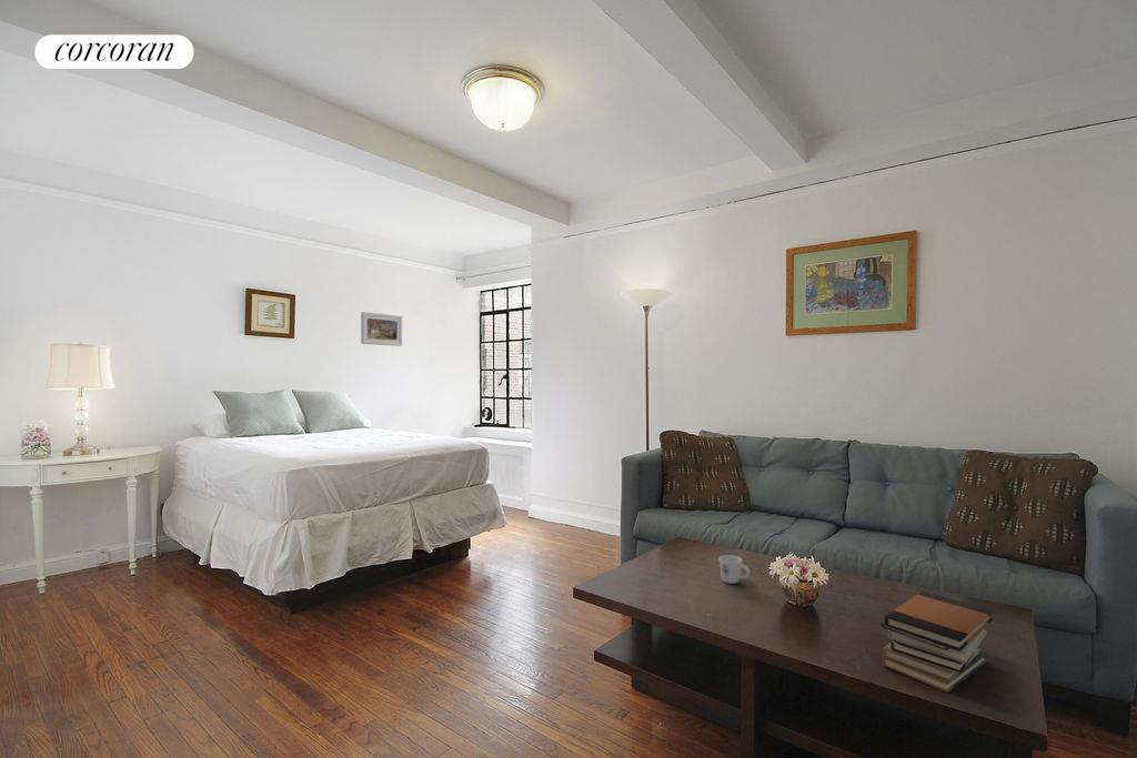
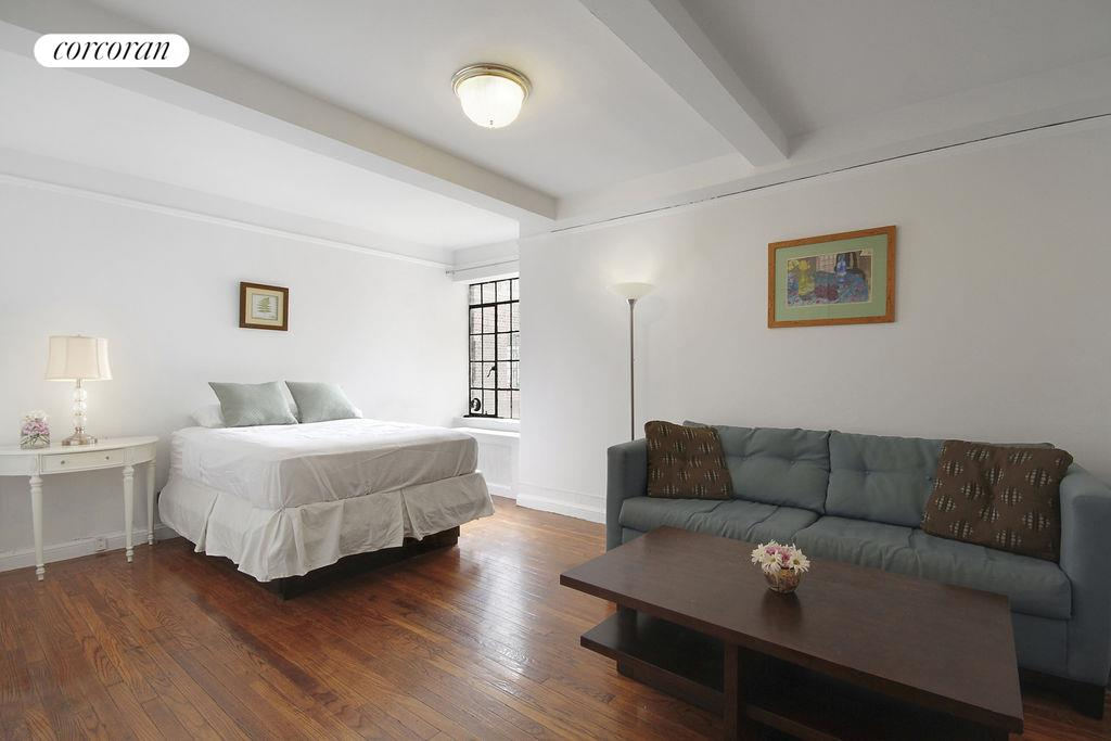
- book stack (937, 637)
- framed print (382, 330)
- mug (734, 570)
